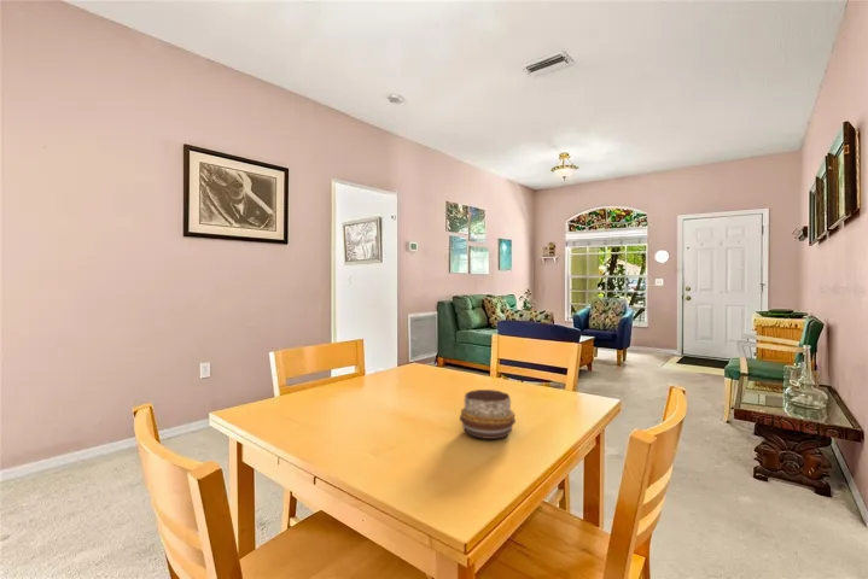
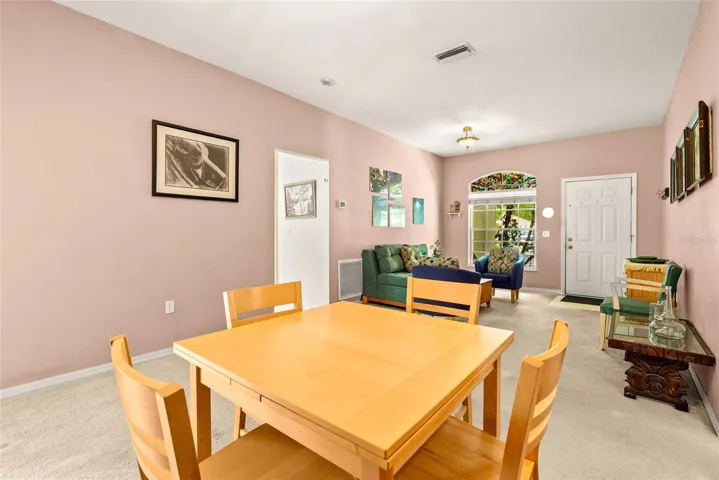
- decorative bowl (487, 413)
